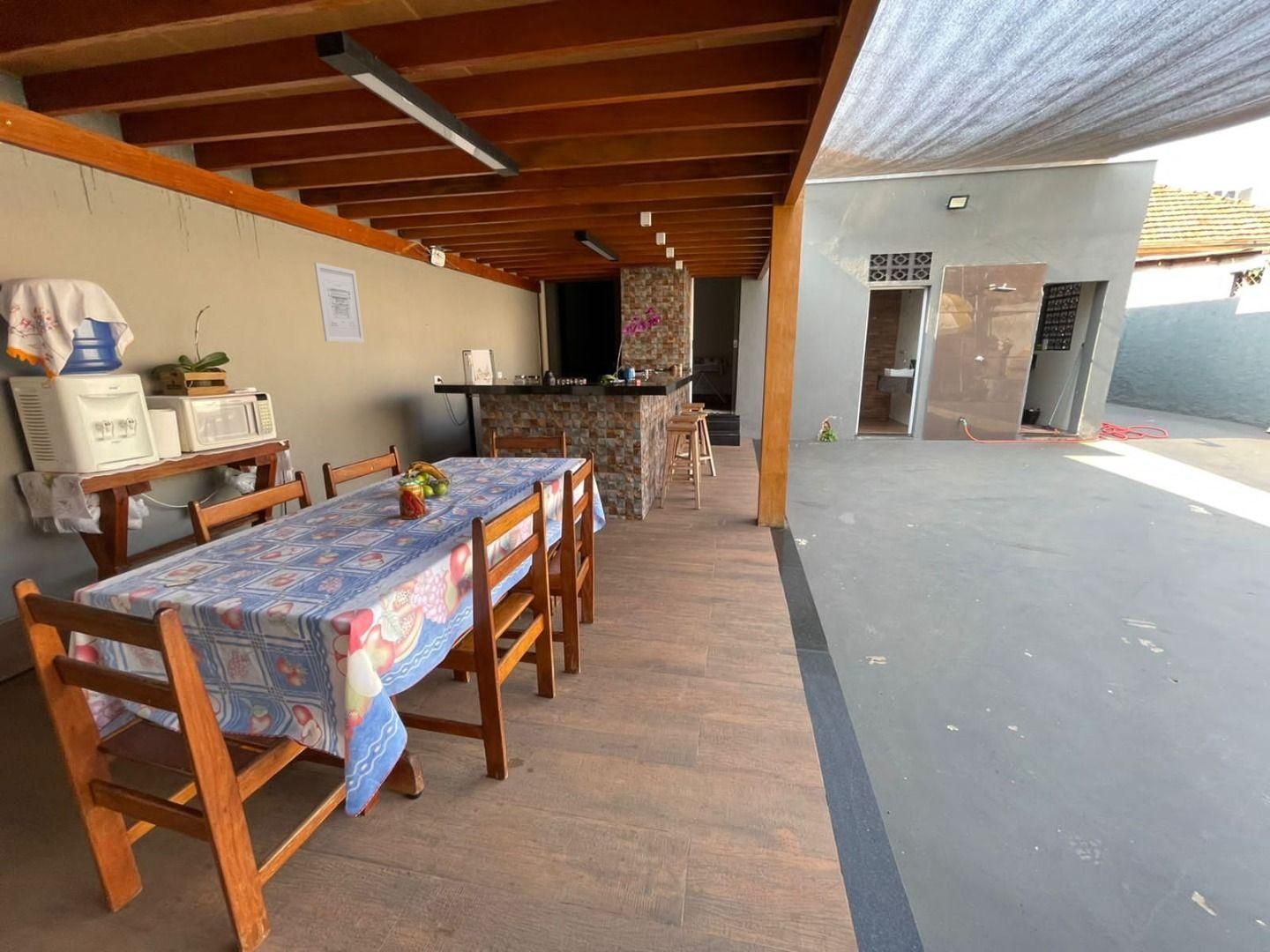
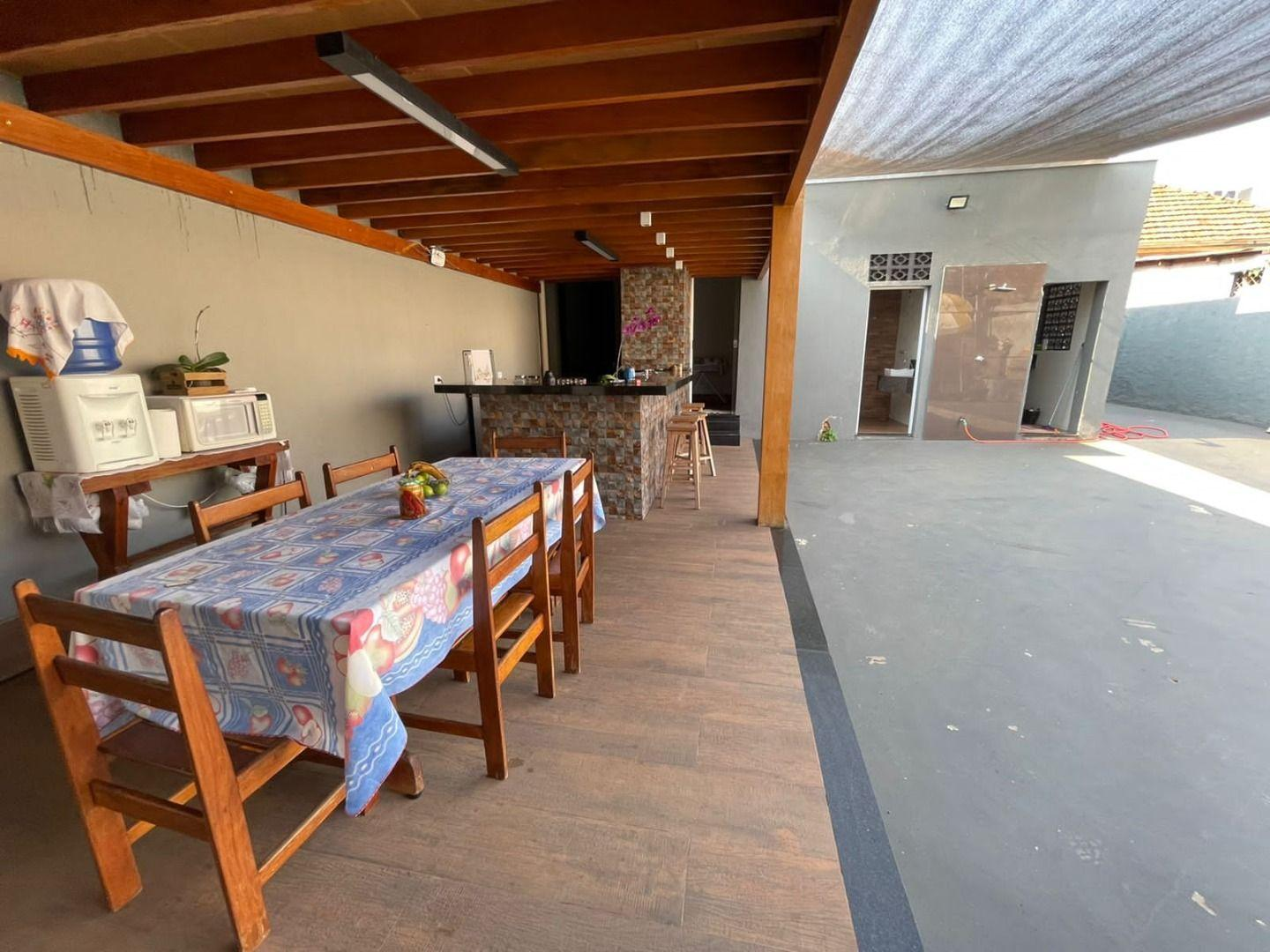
- wall art (340, 305)
